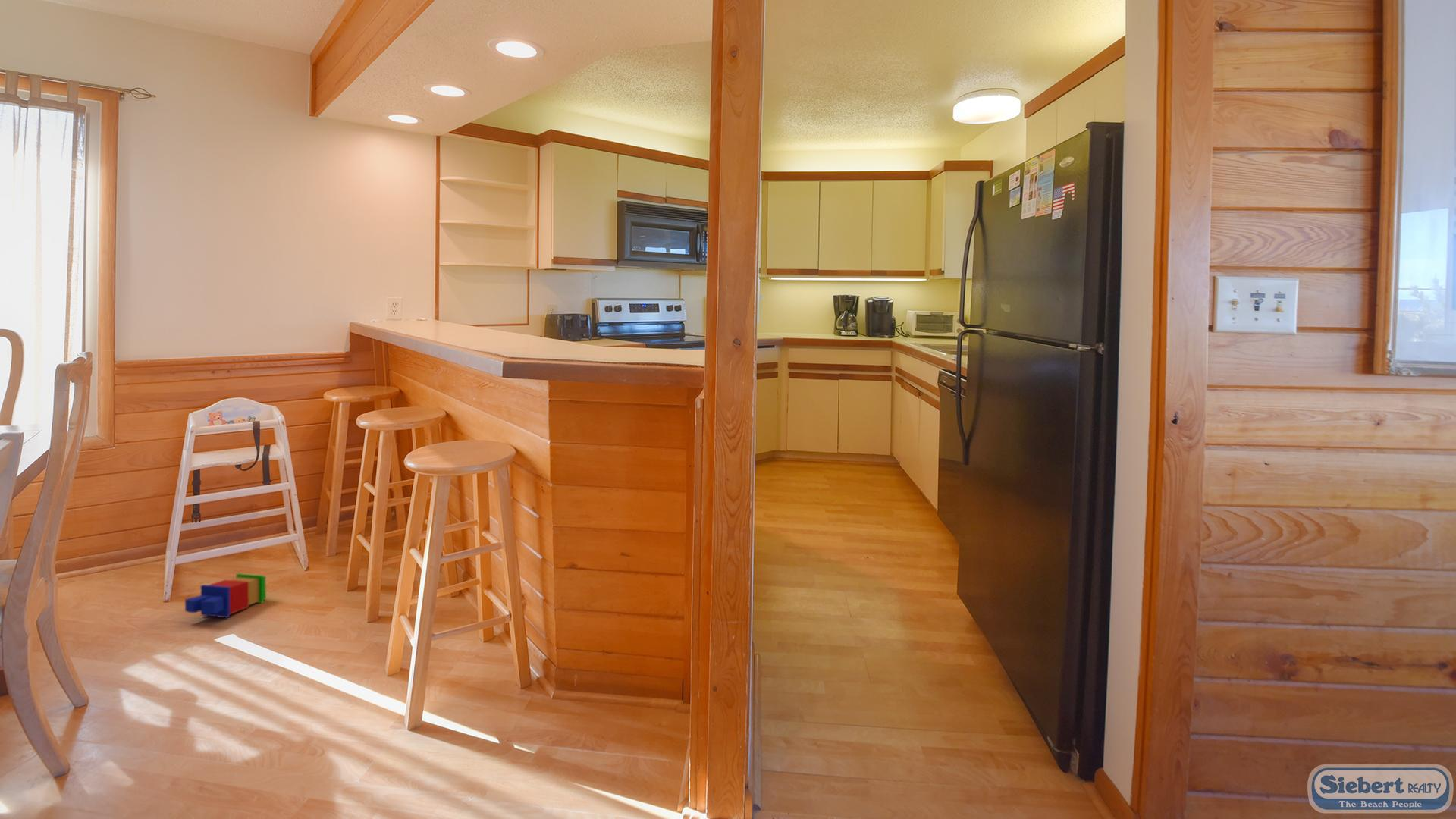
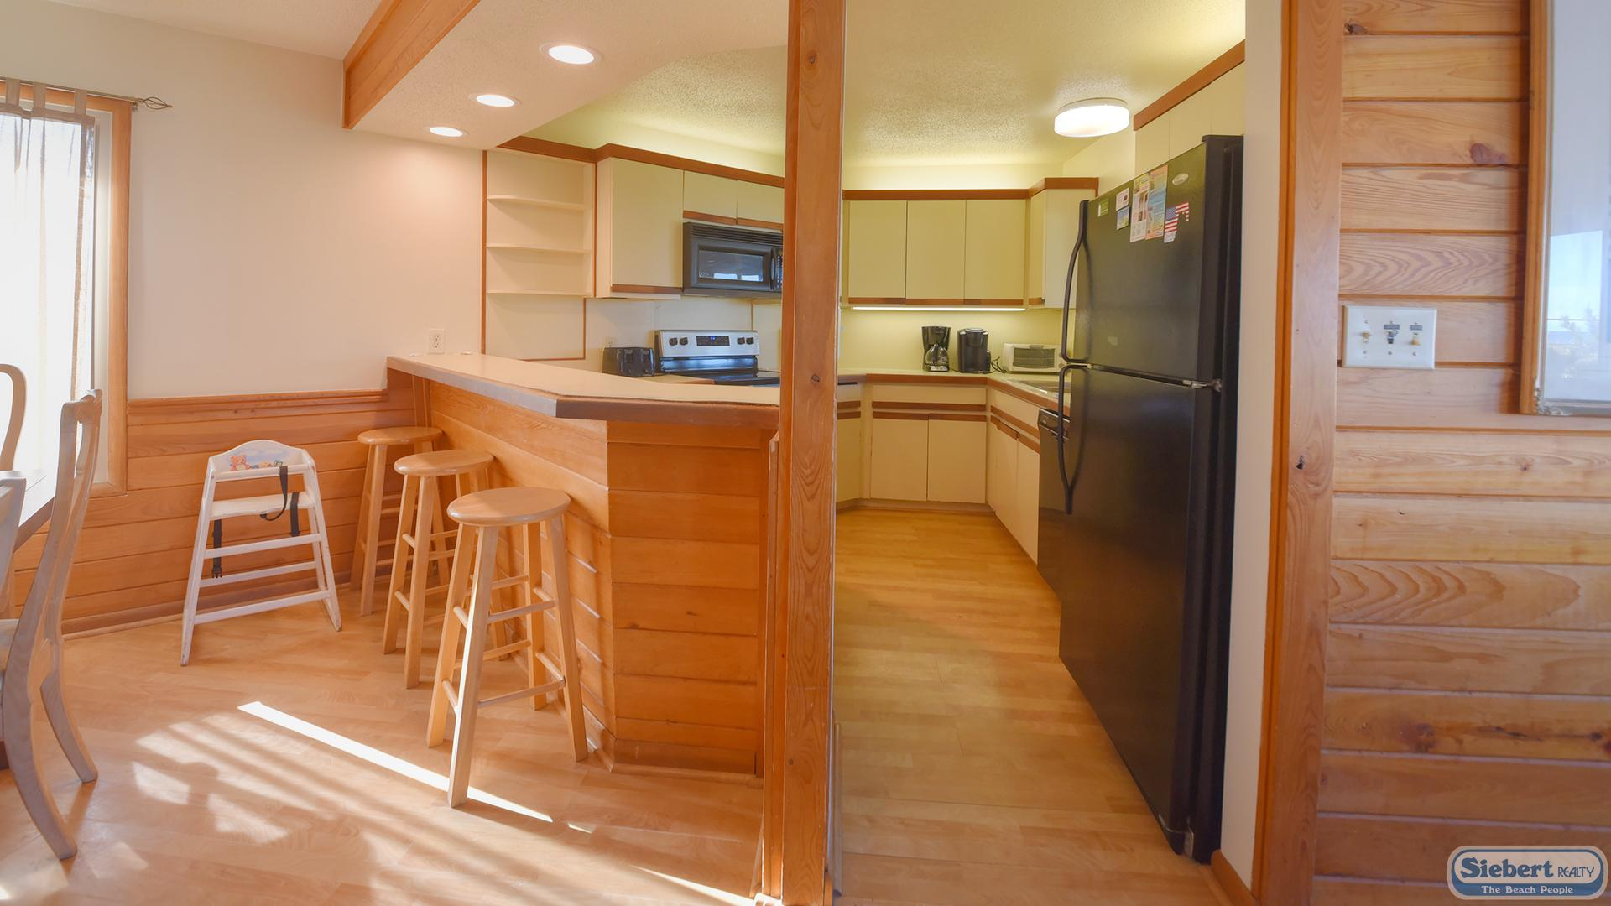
- stacking toy (228, 596)
